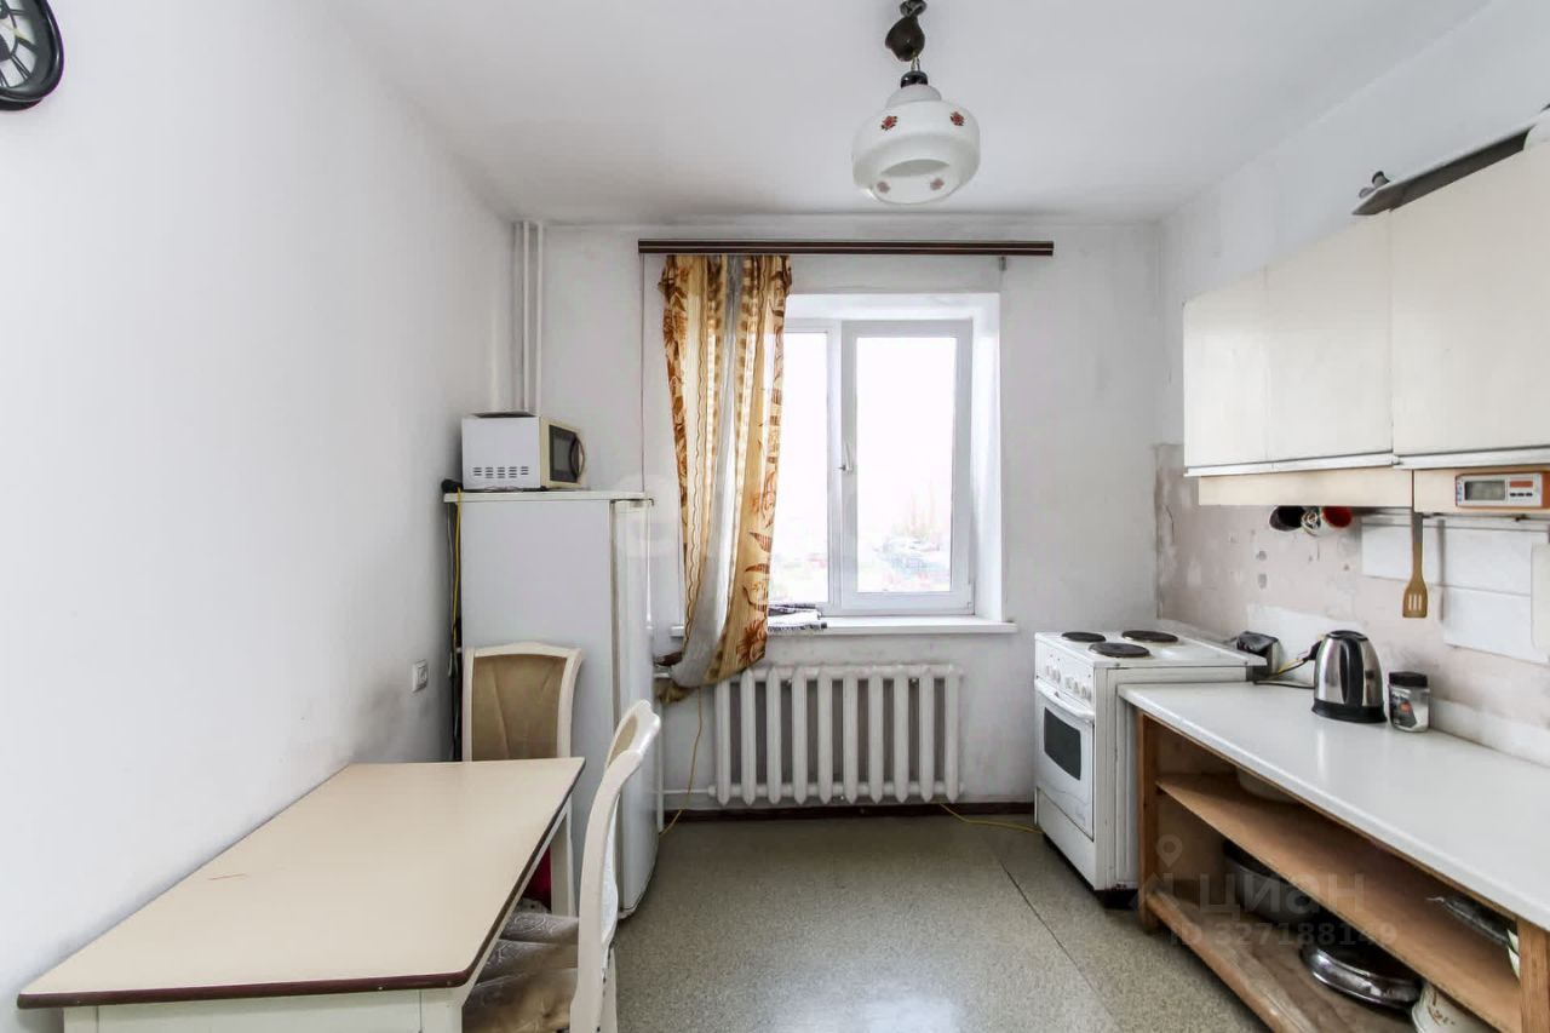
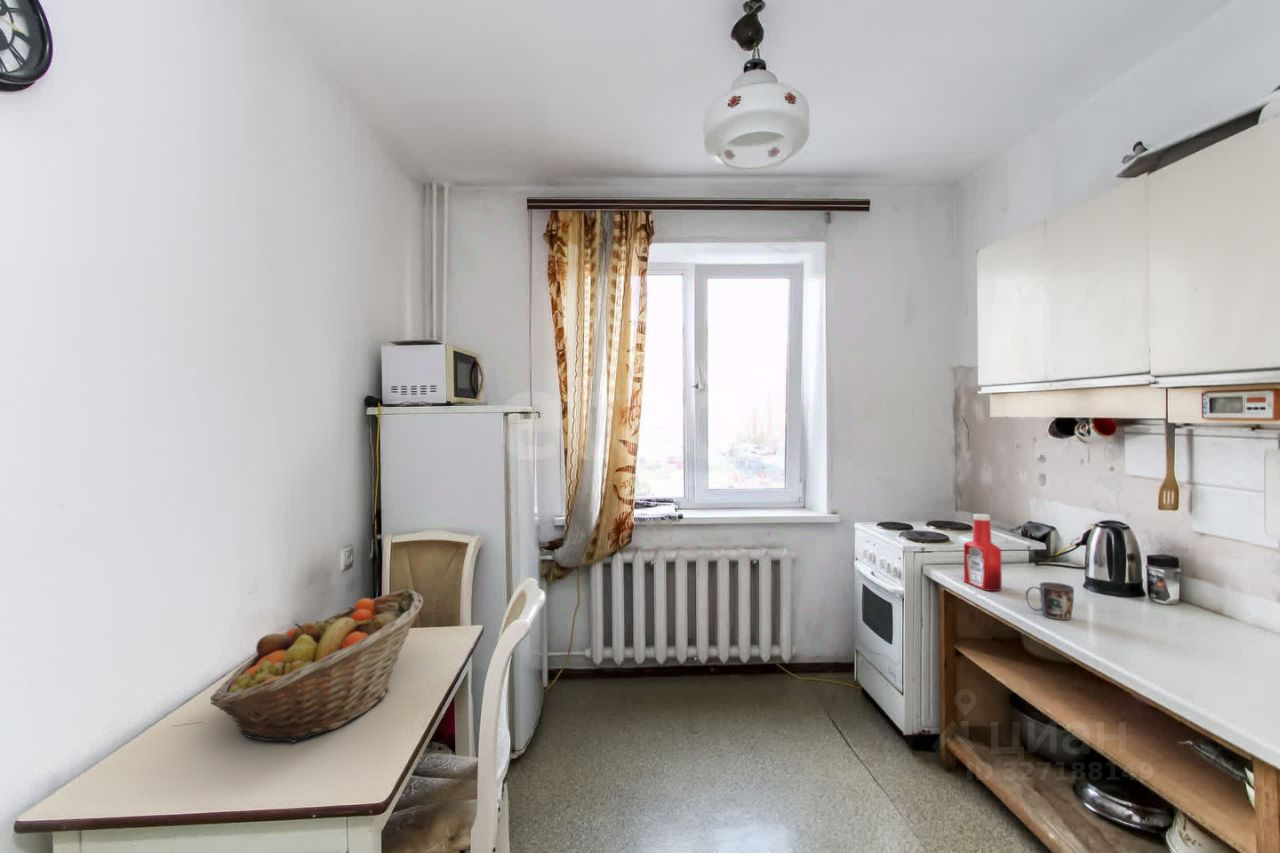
+ soap bottle (982, 550)
+ mug (1049, 600)
+ fruit basket (329, 655)
